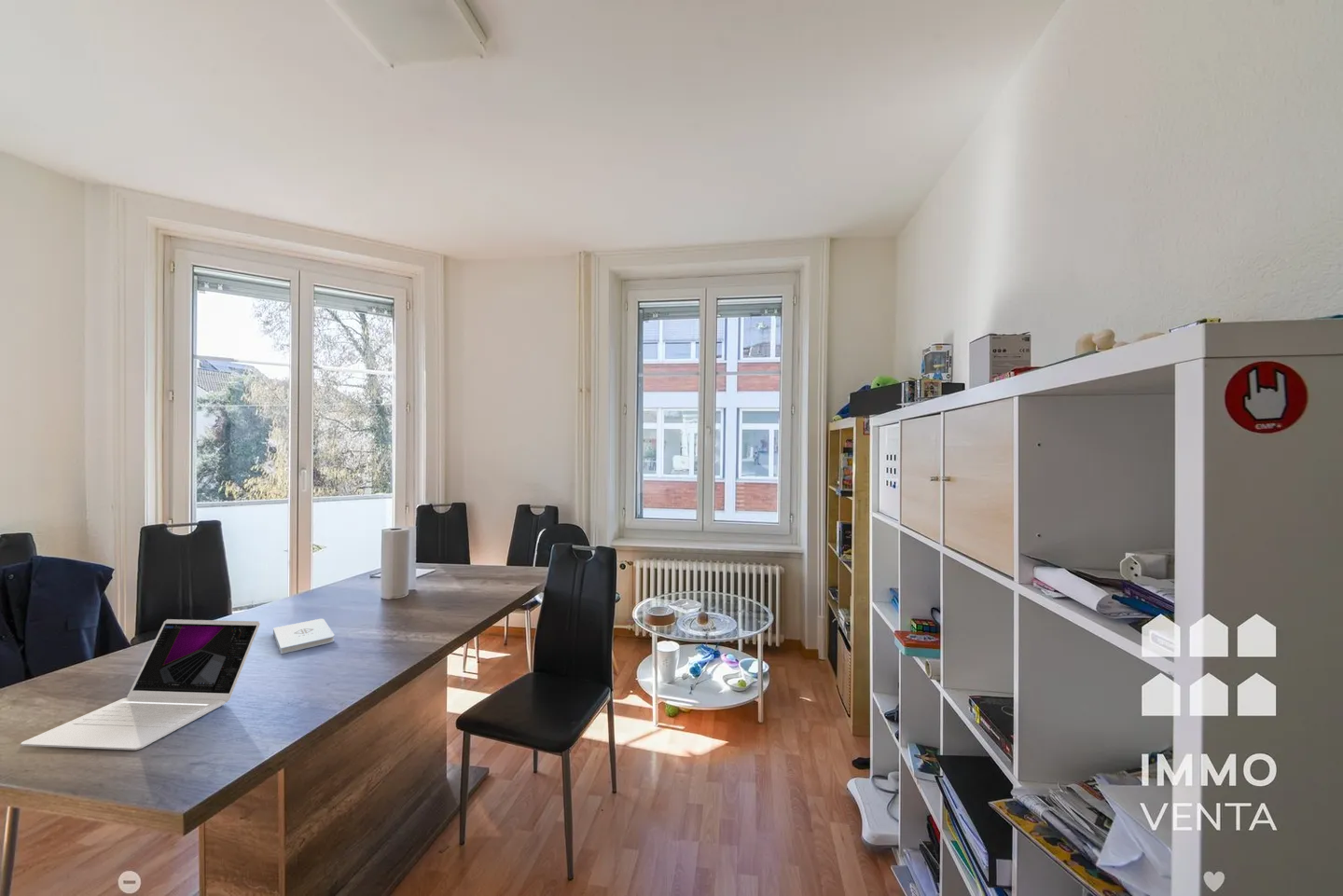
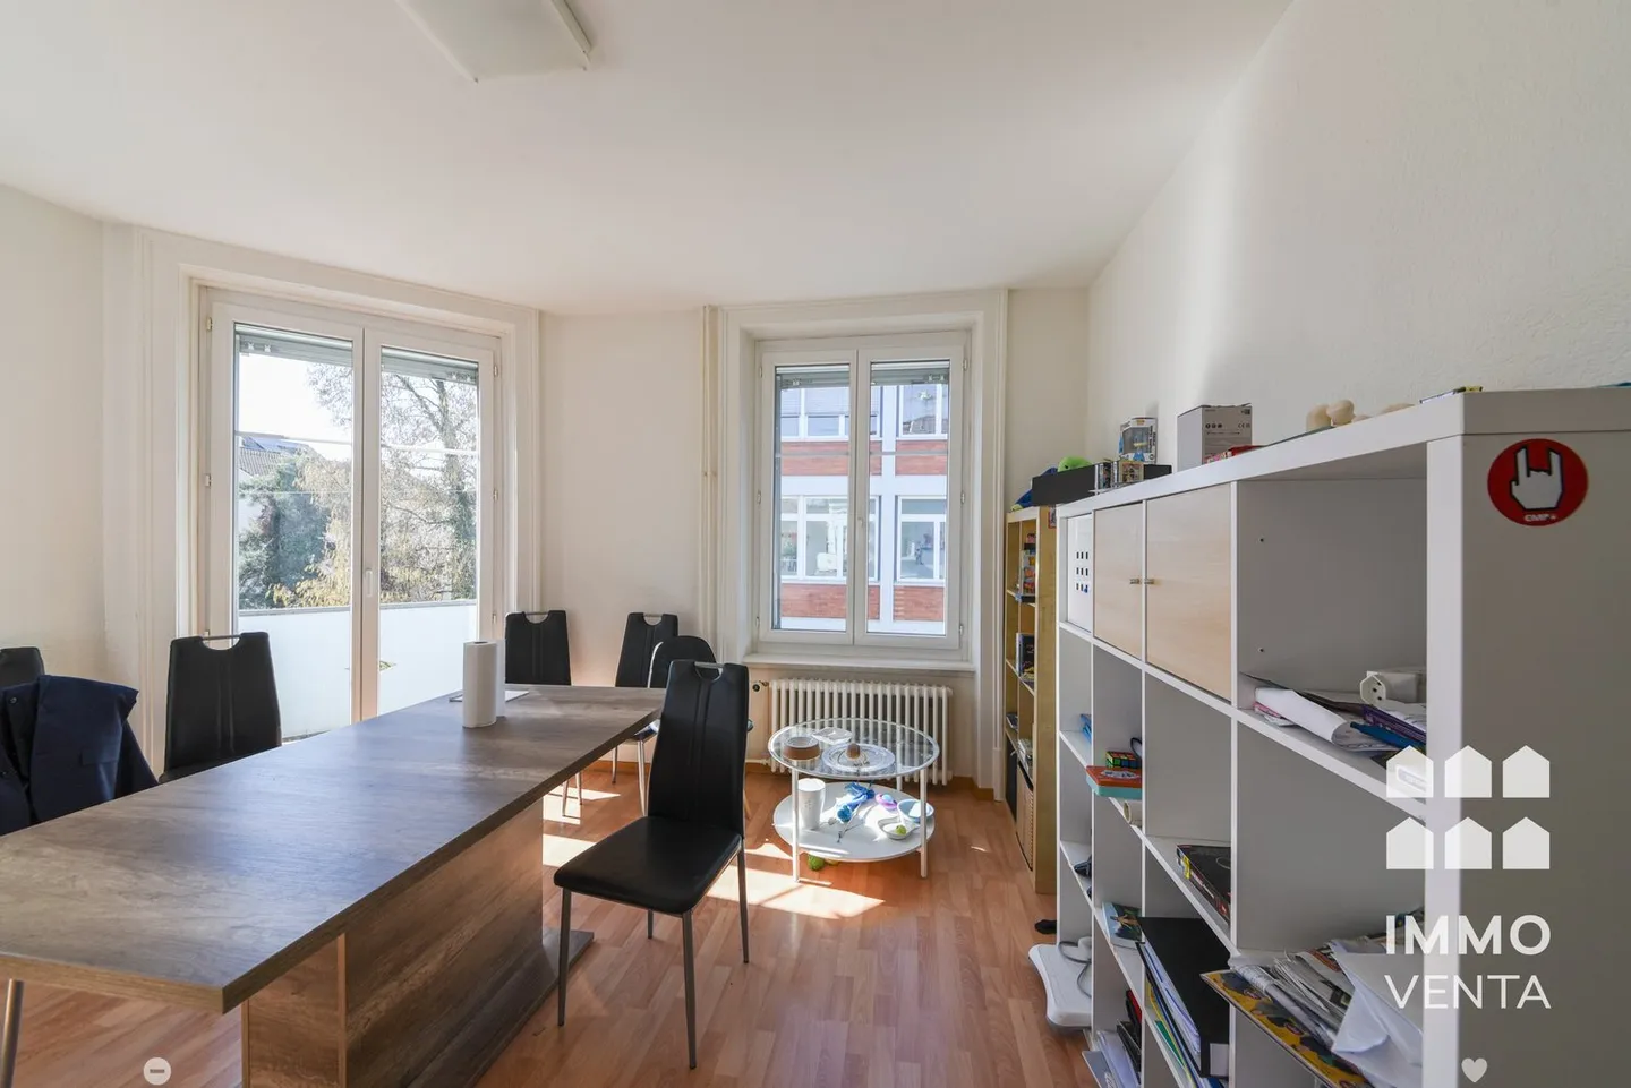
- notepad (303, 634)
- laptop (154, 672)
